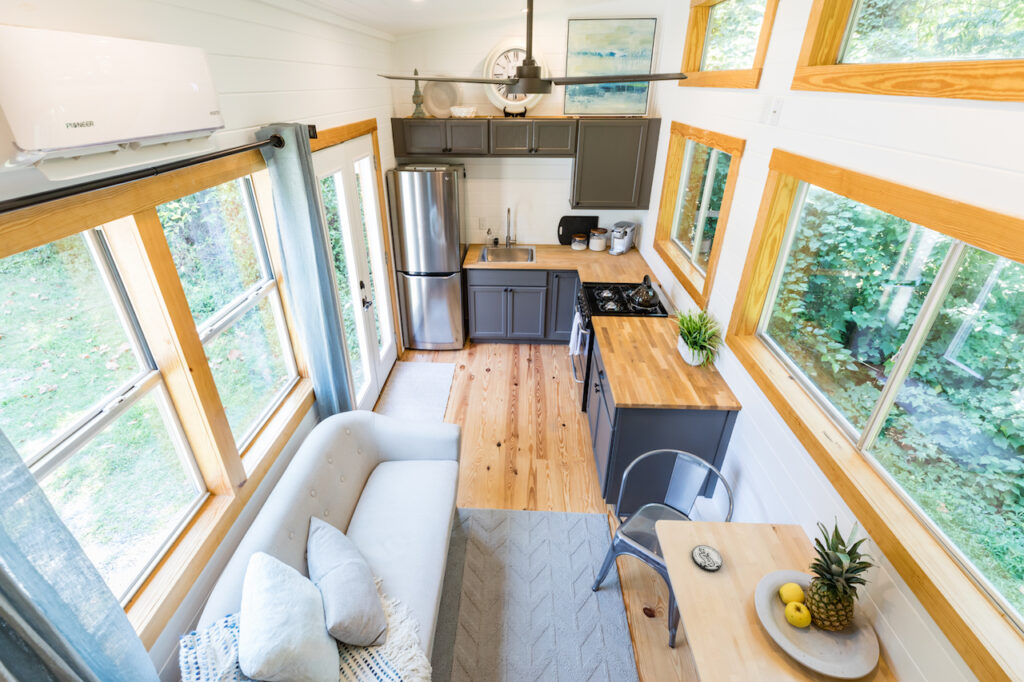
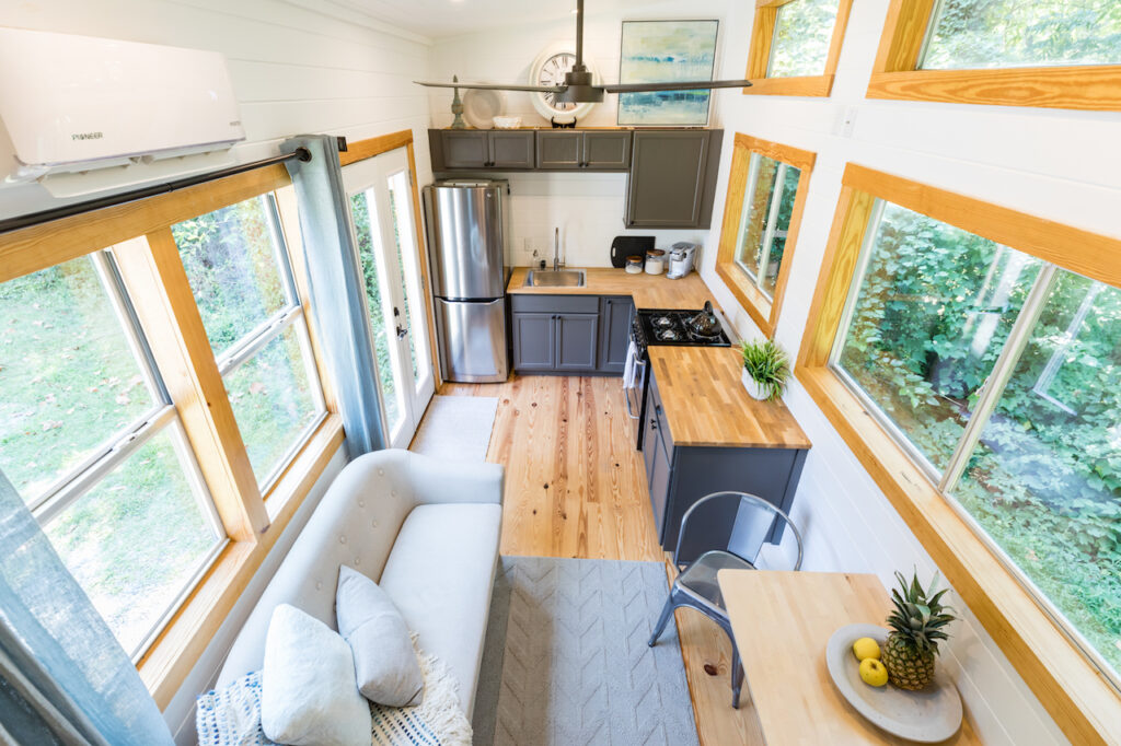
- coaster (706, 557)
